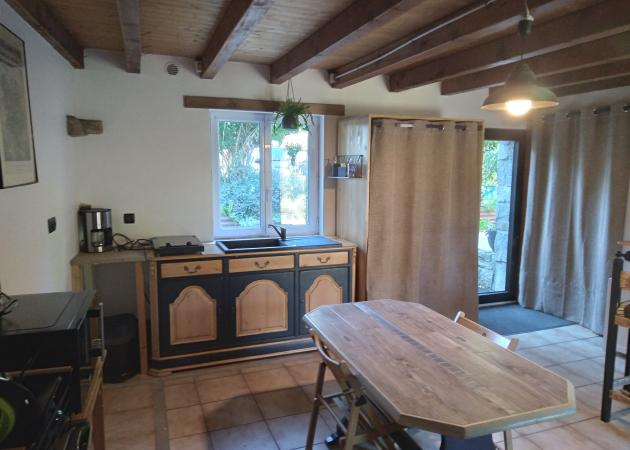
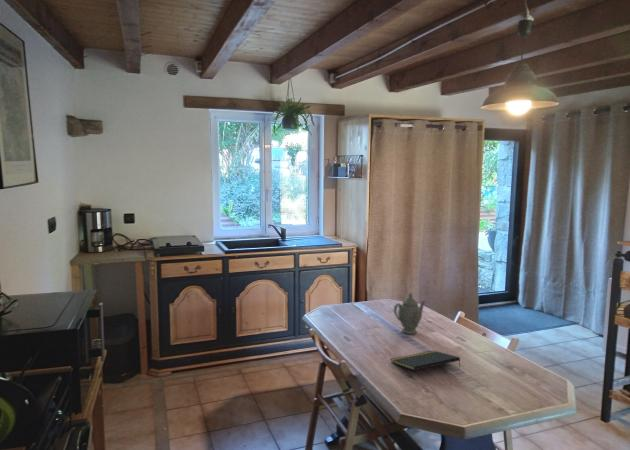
+ notepad (424, 359)
+ chinaware (410, 312)
